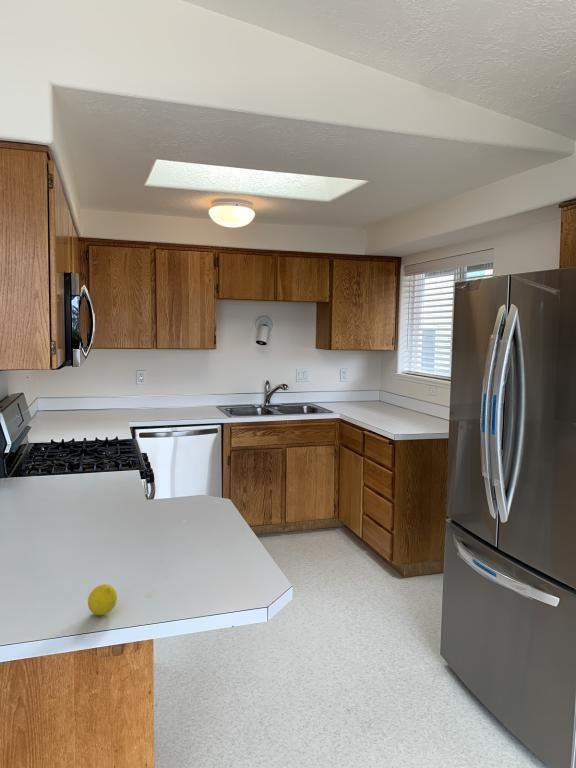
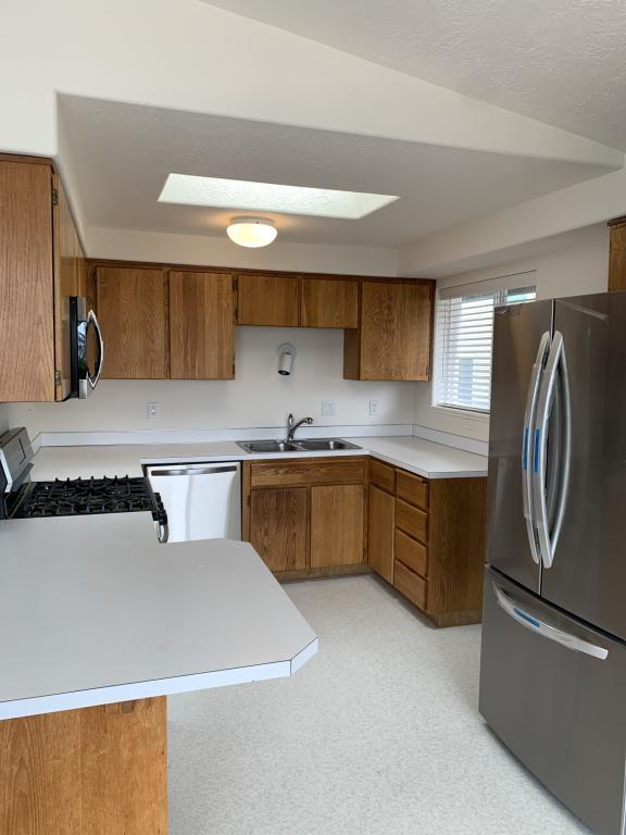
- fruit (102, 599)
